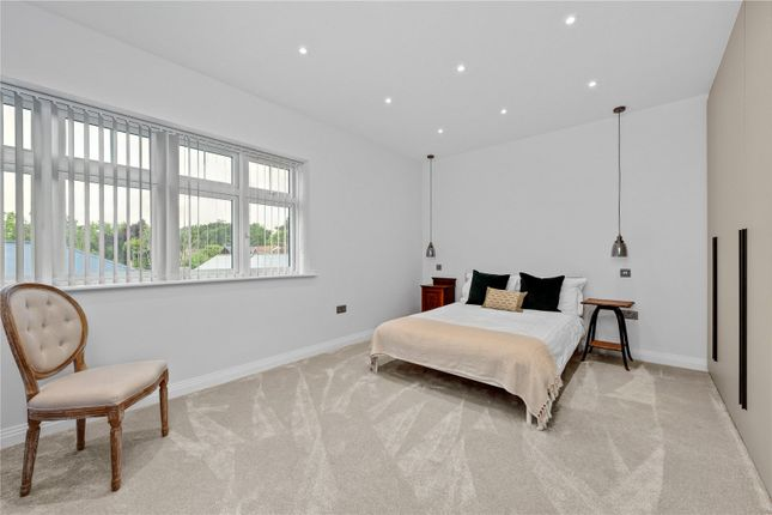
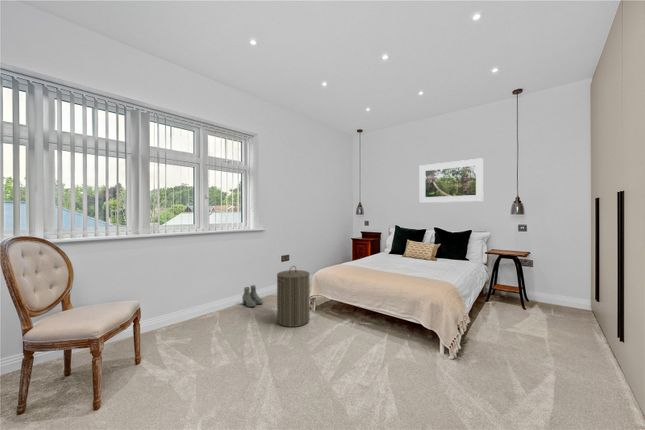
+ laundry hamper (293, 293)
+ boots (252, 295)
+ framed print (449, 182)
